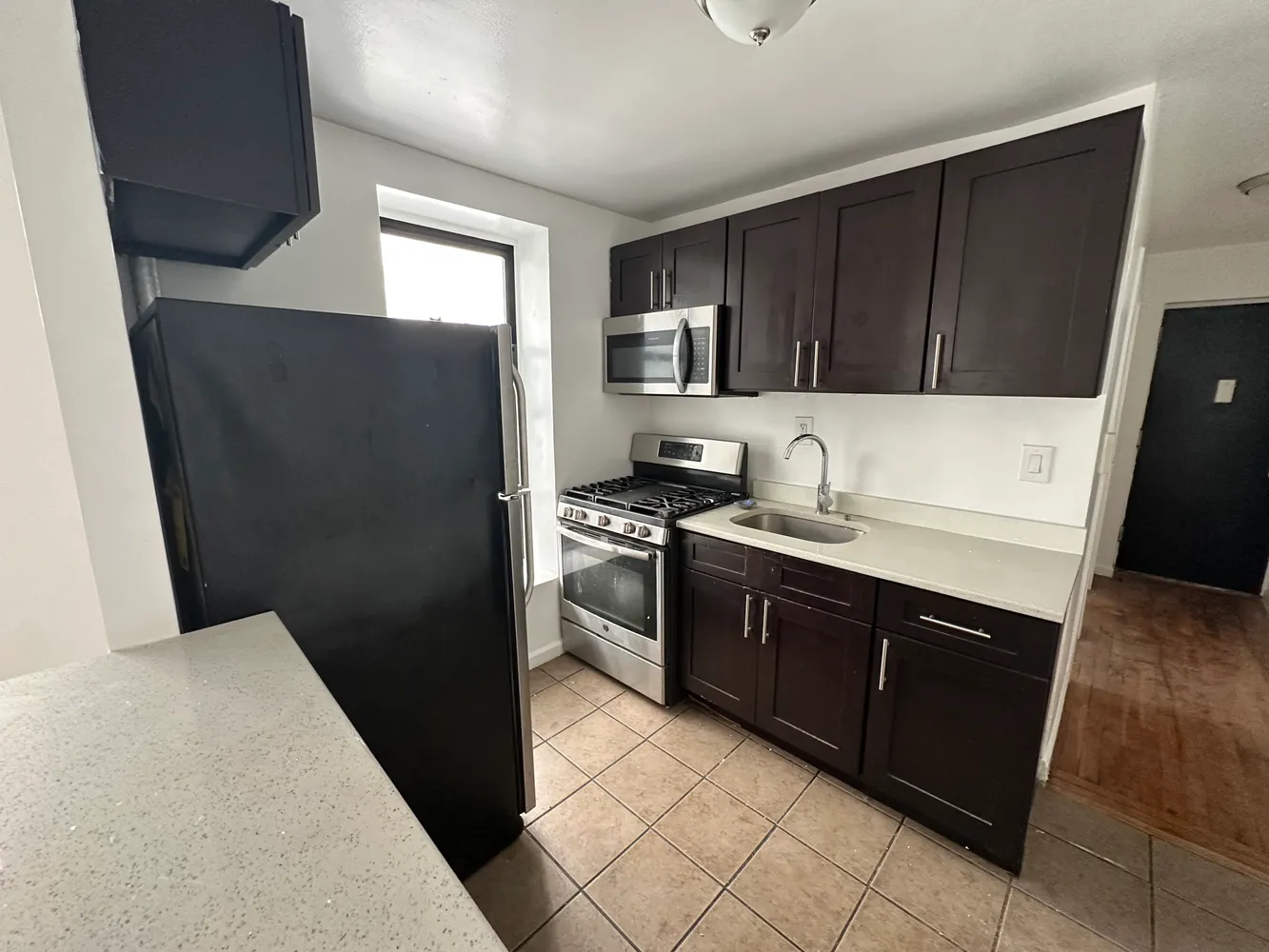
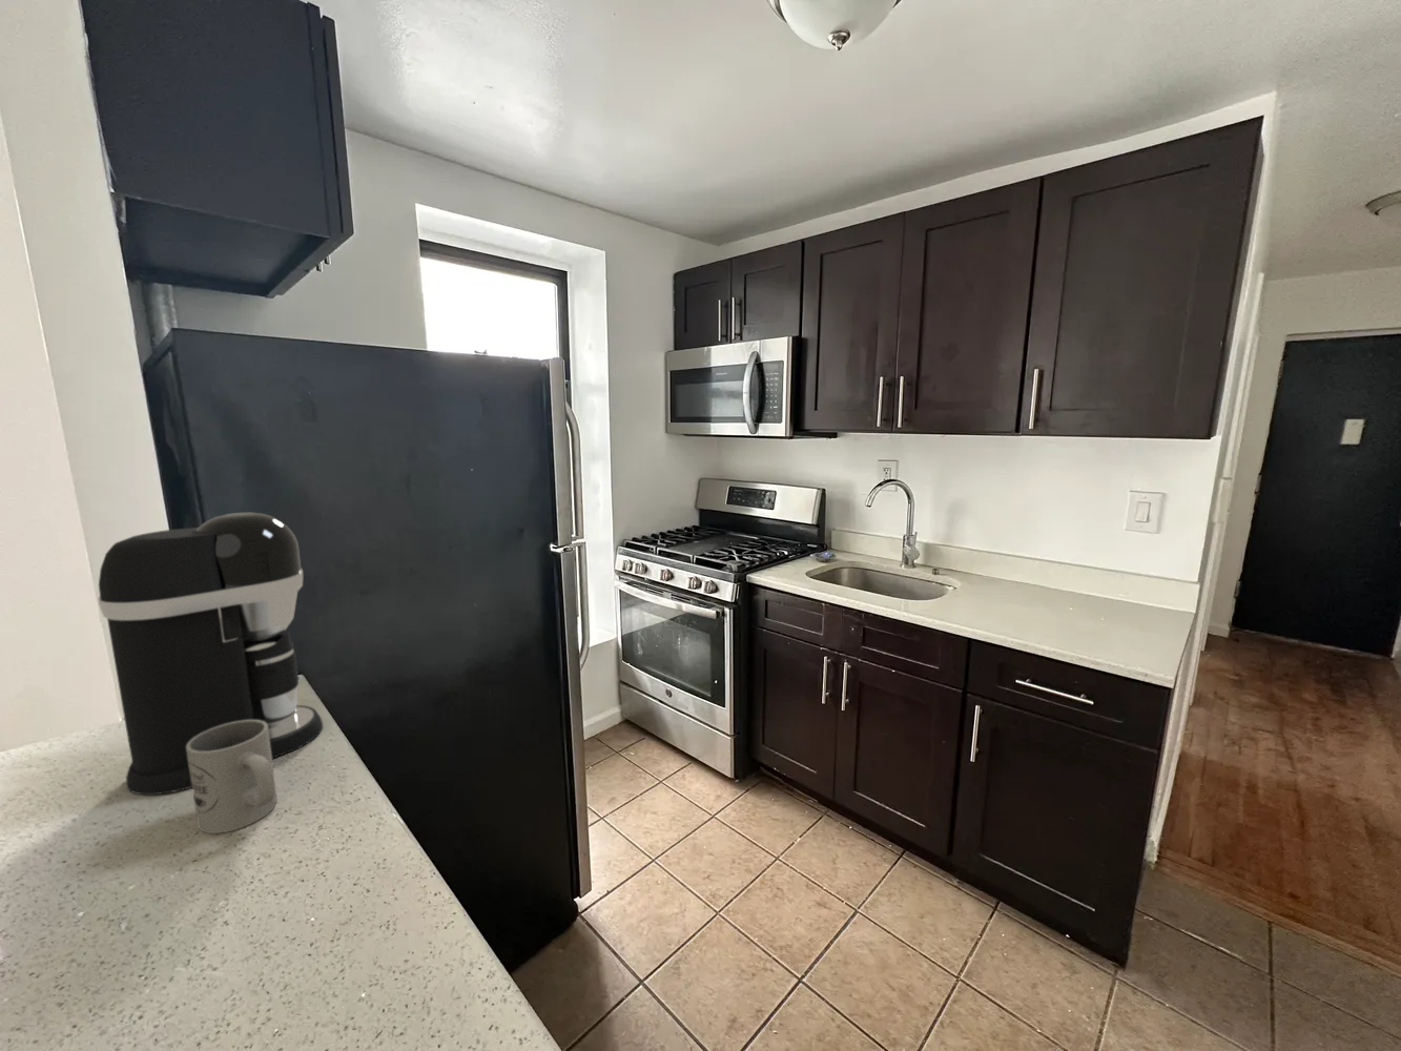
+ mug (243, 778)
+ coffee maker (217, 638)
